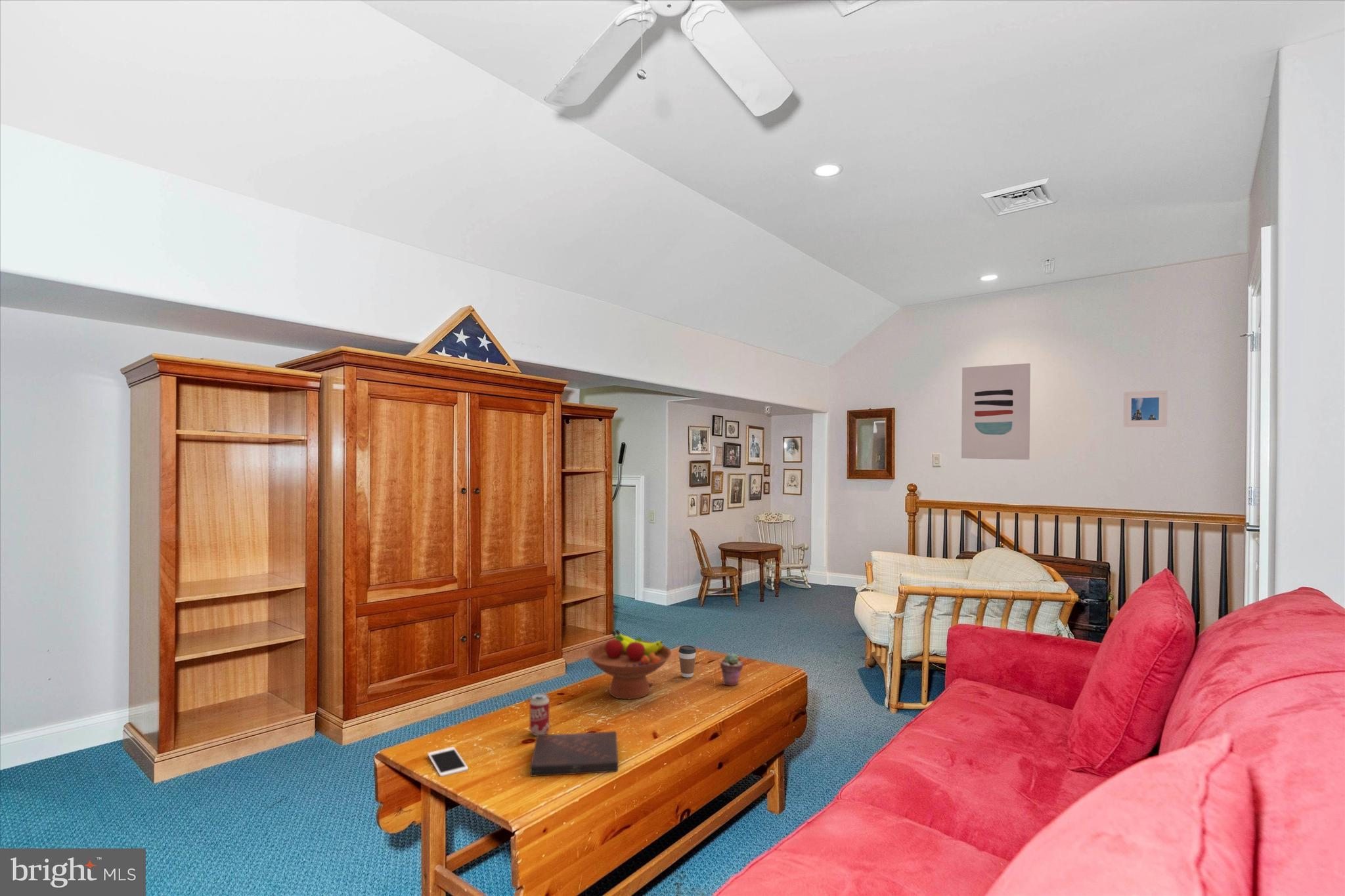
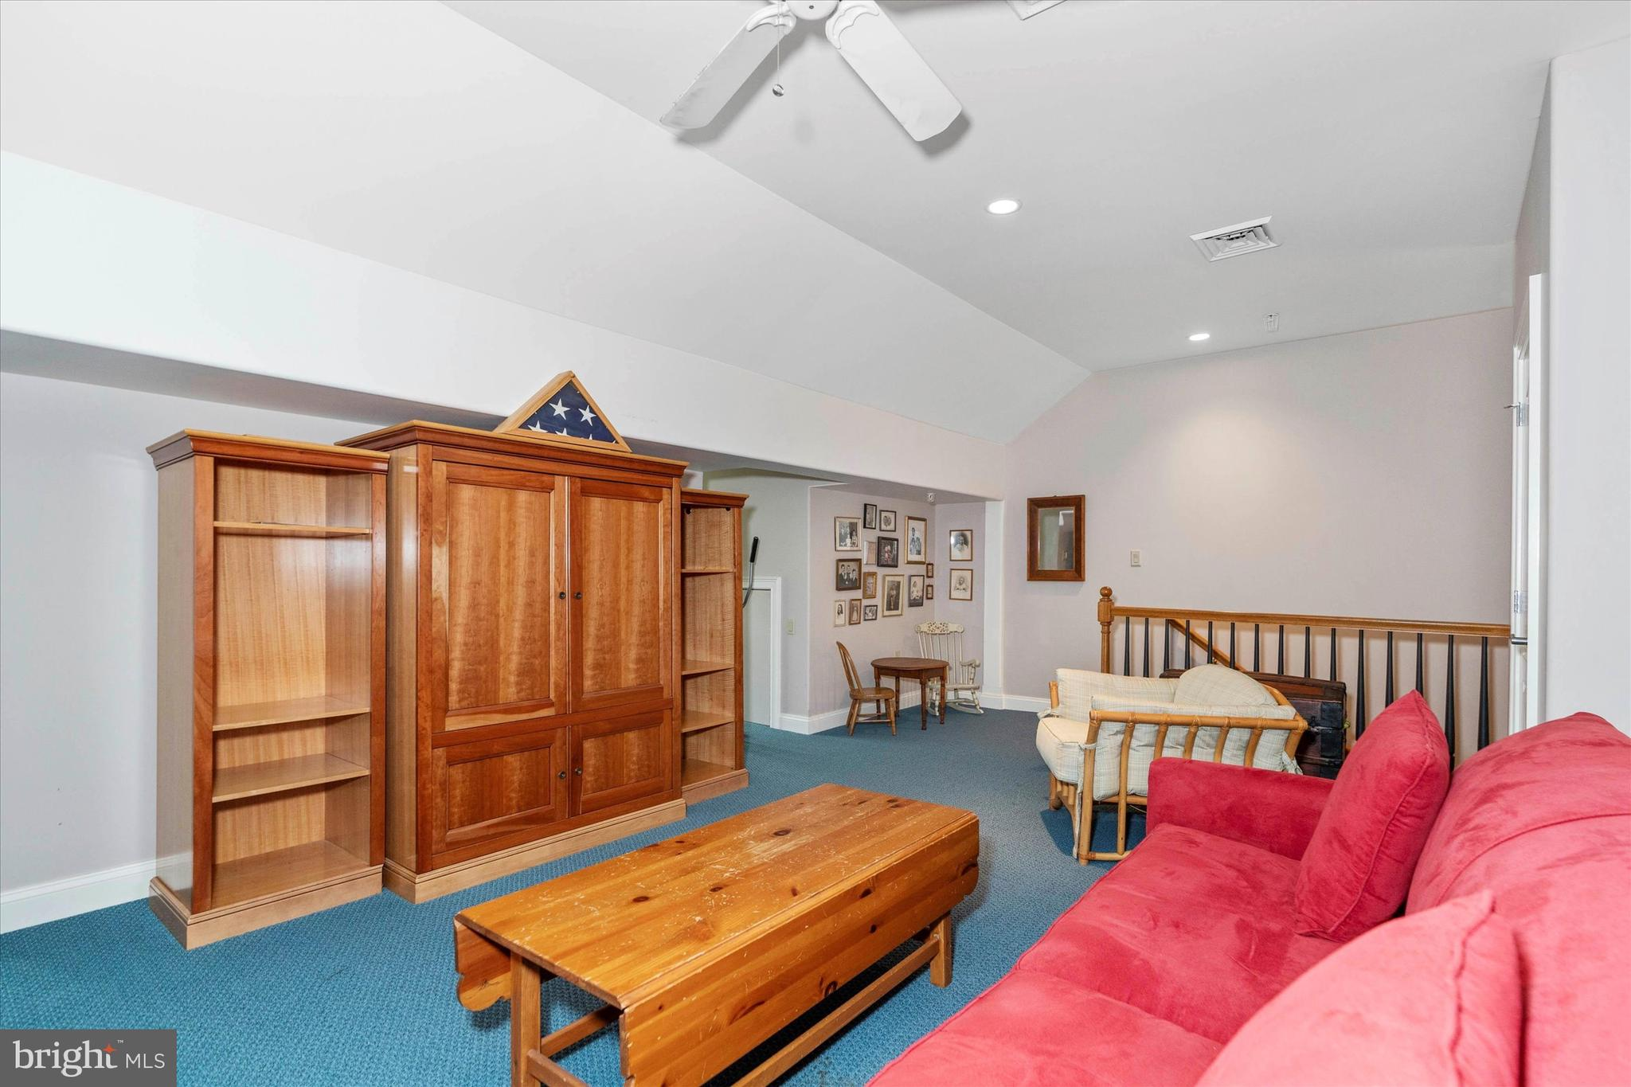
- fruit bowl (629, 664)
- wall art (994, 412)
- coffee cup (687, 661)
- cell phone (447, 761)
- book (575, 752)
- potted succulent (731, 668)
- beverage can (539, 714)
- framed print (1145, 409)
